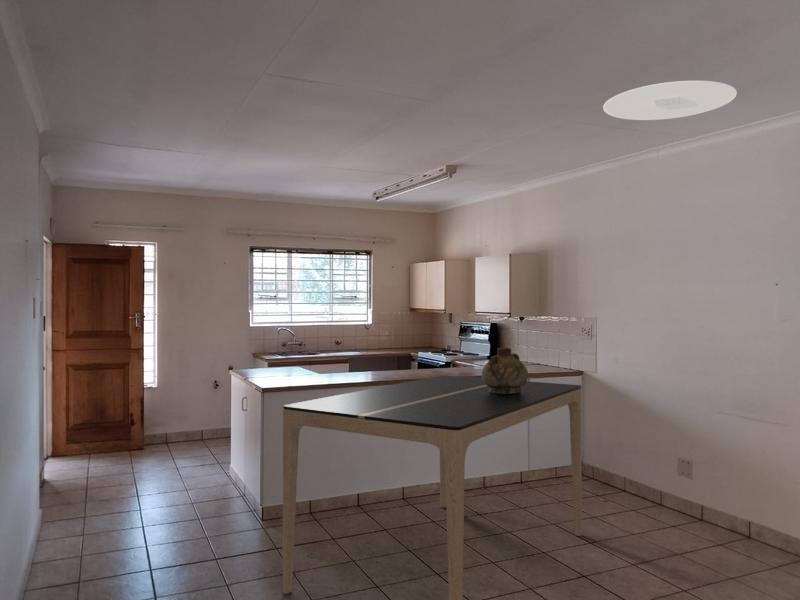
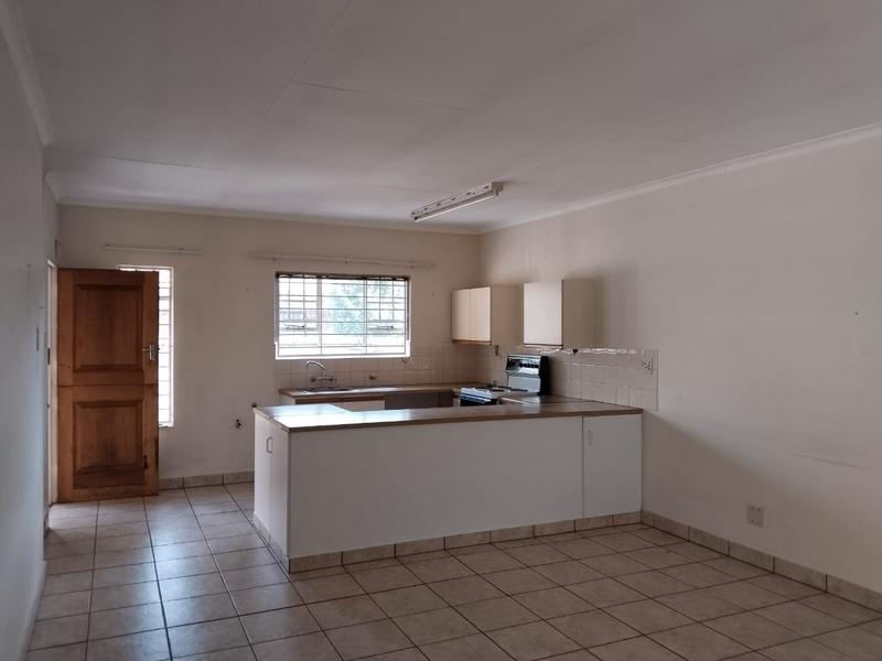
- ceiling light (667, 96)
- ceramic jug (504, 369)
- dining table (448, 477)
